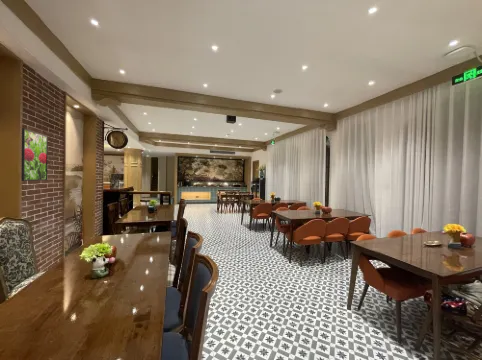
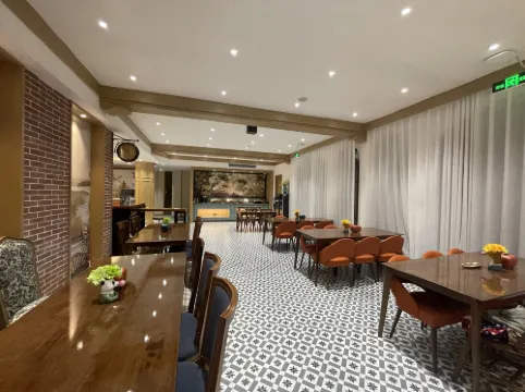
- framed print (35, 156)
